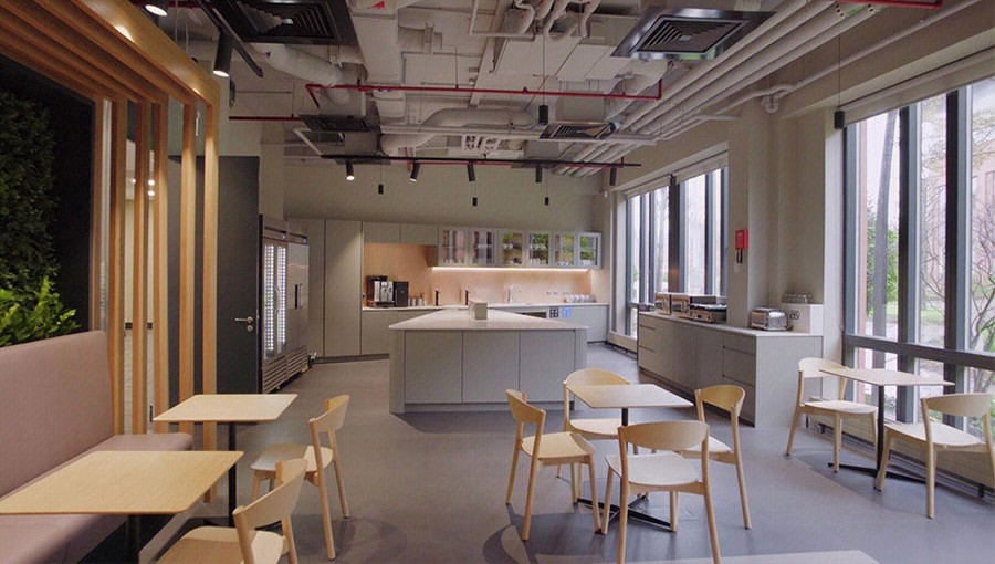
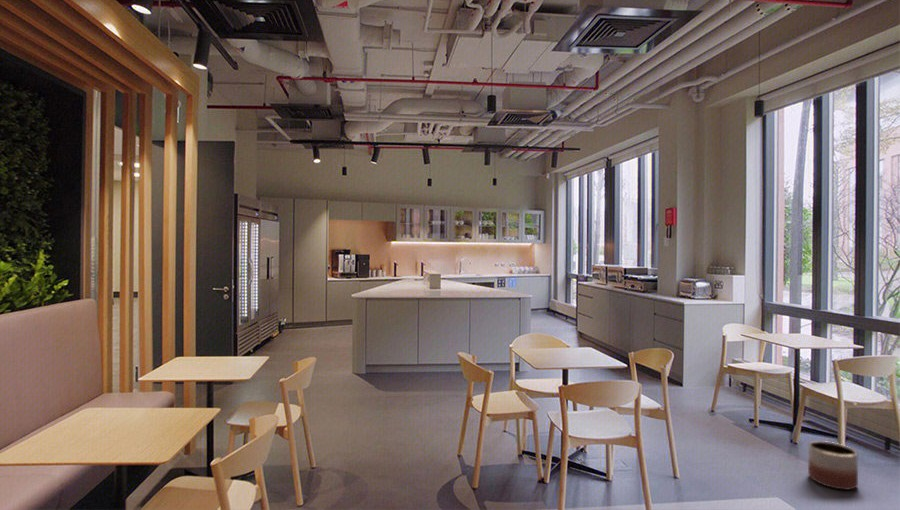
+ planter (832, 465)
